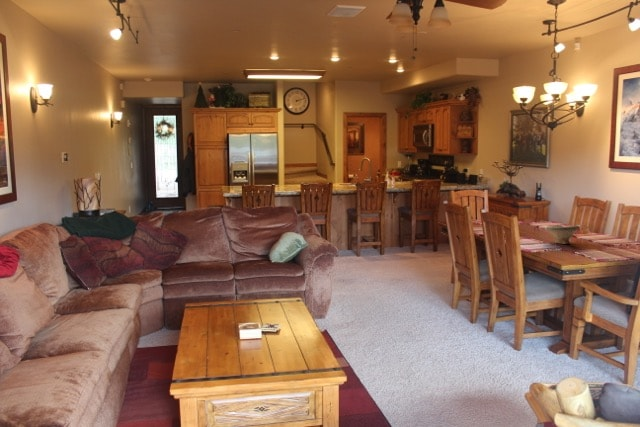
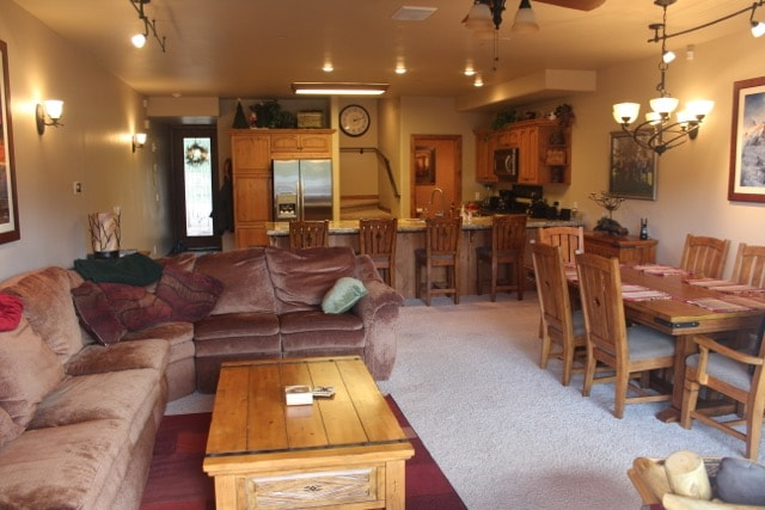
- bowl (561, 233)
